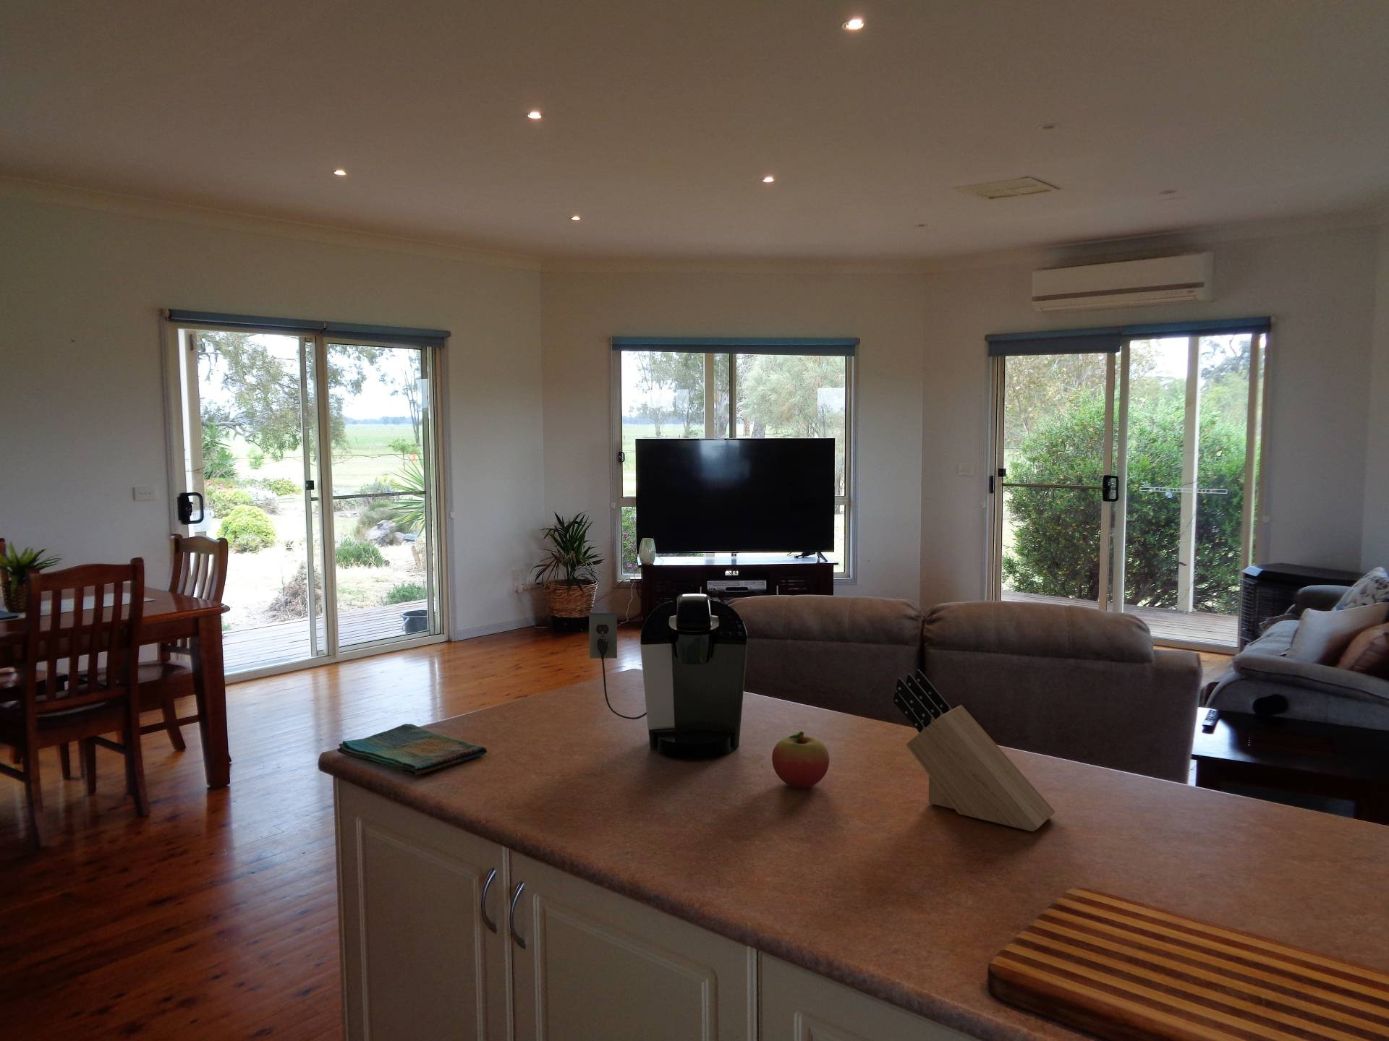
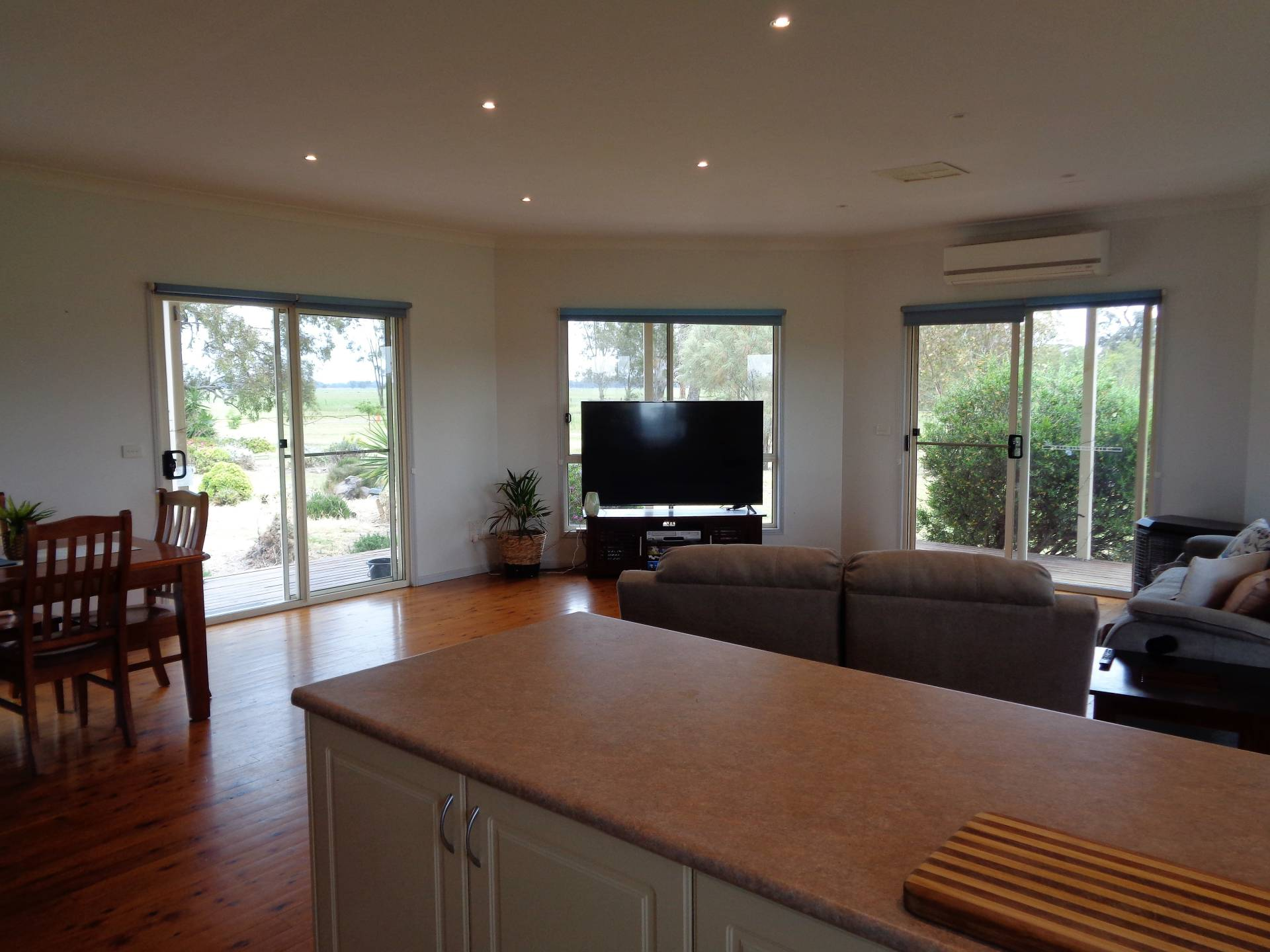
- dish towel (412, 748)
- knife block (967, 744)
- fruit (801, 755)
- coffee maker (665, 669)
